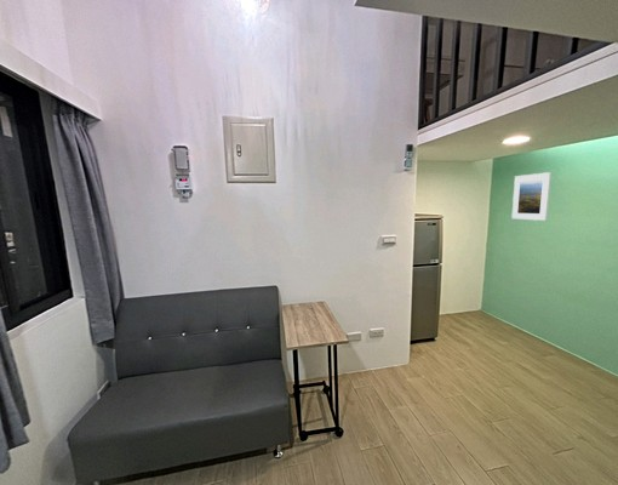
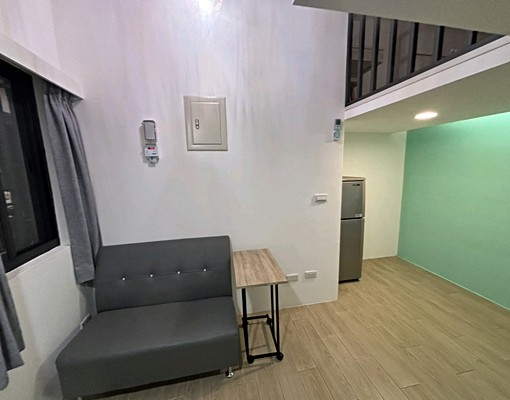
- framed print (530, 196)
